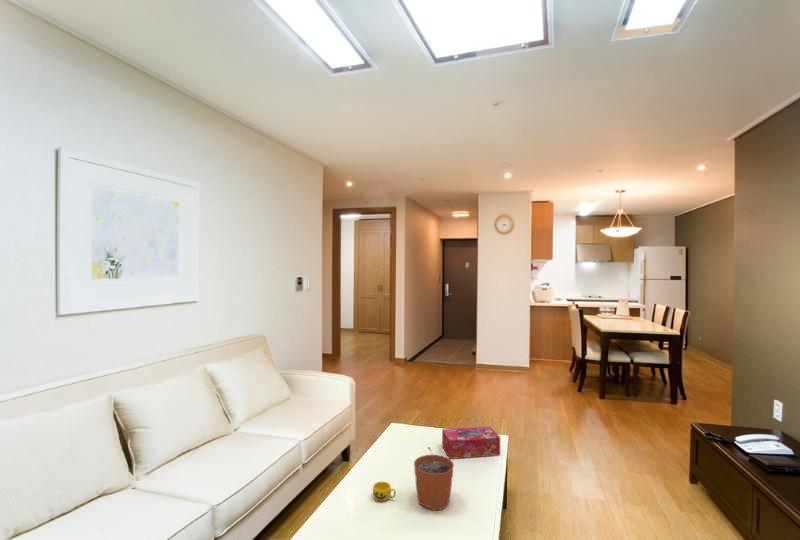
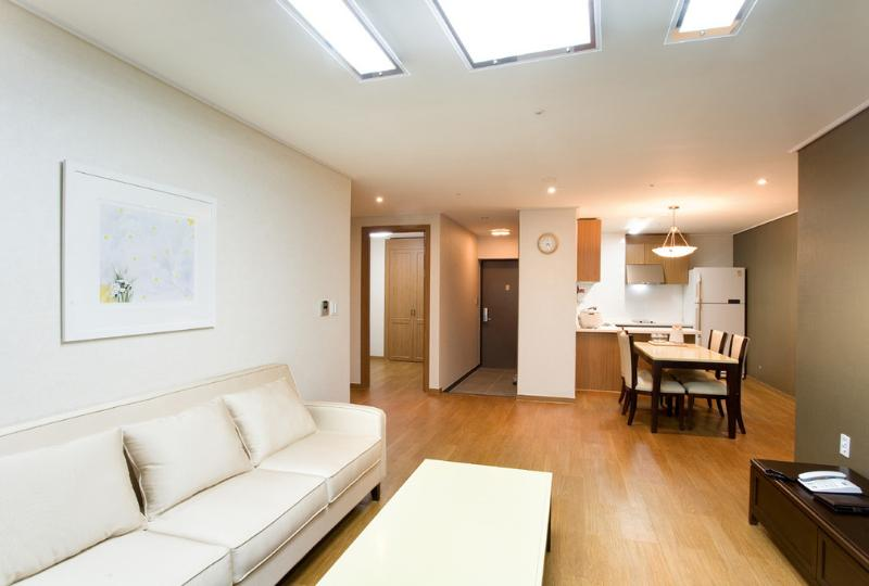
- tissue box (470, 441)
- cup (384, 492)
- plant pot (433, 472)
